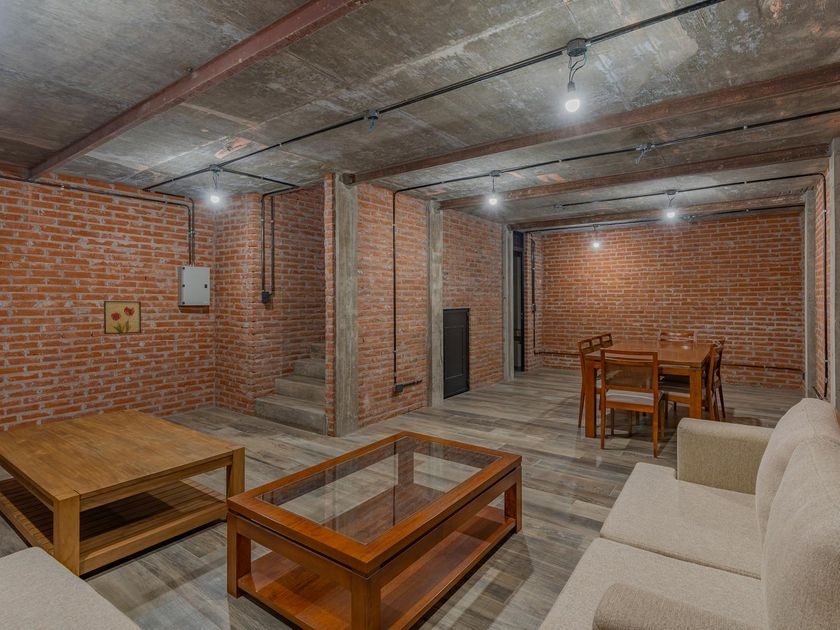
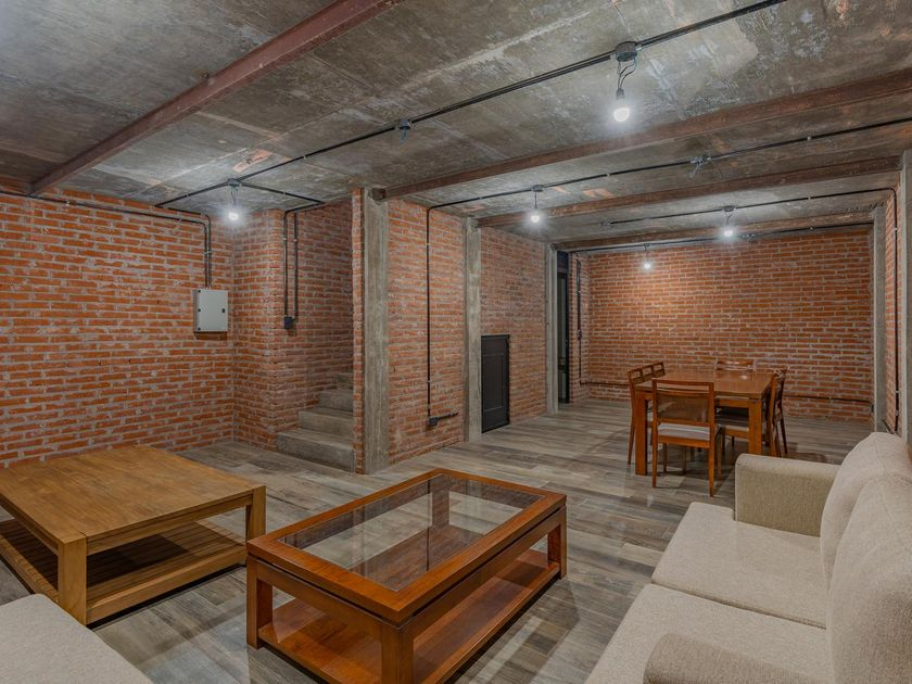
- wall art (122, 317)
